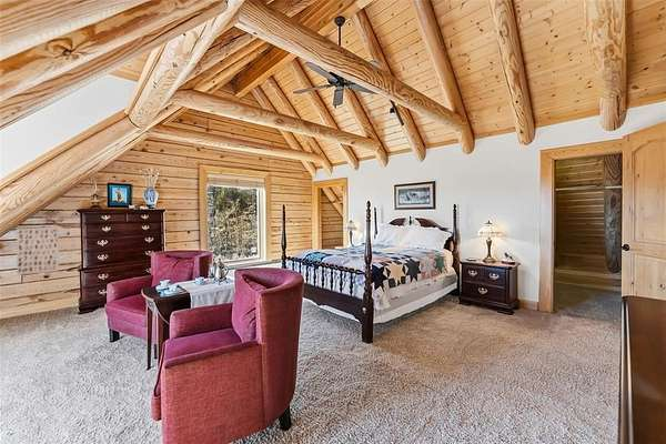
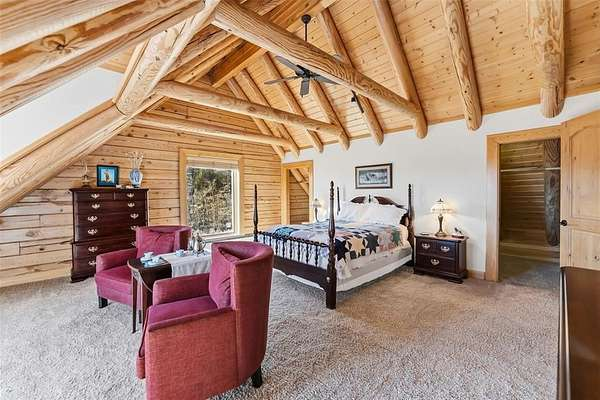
- wall art (38, 250)
